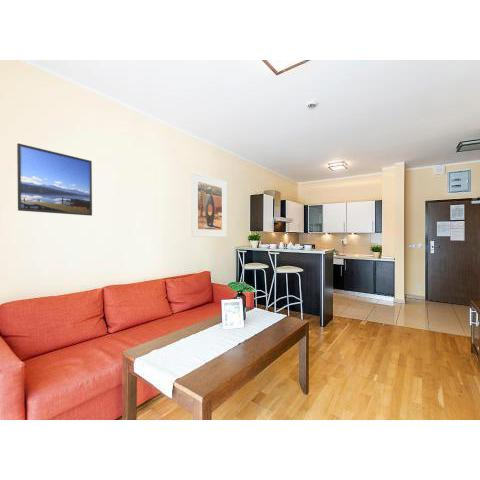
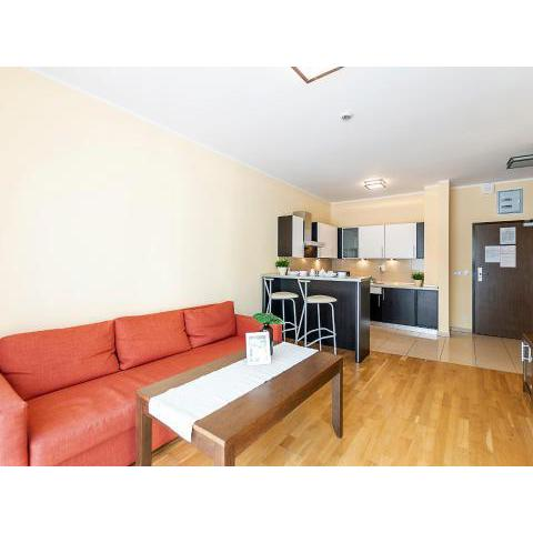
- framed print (58, 183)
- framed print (210, 207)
